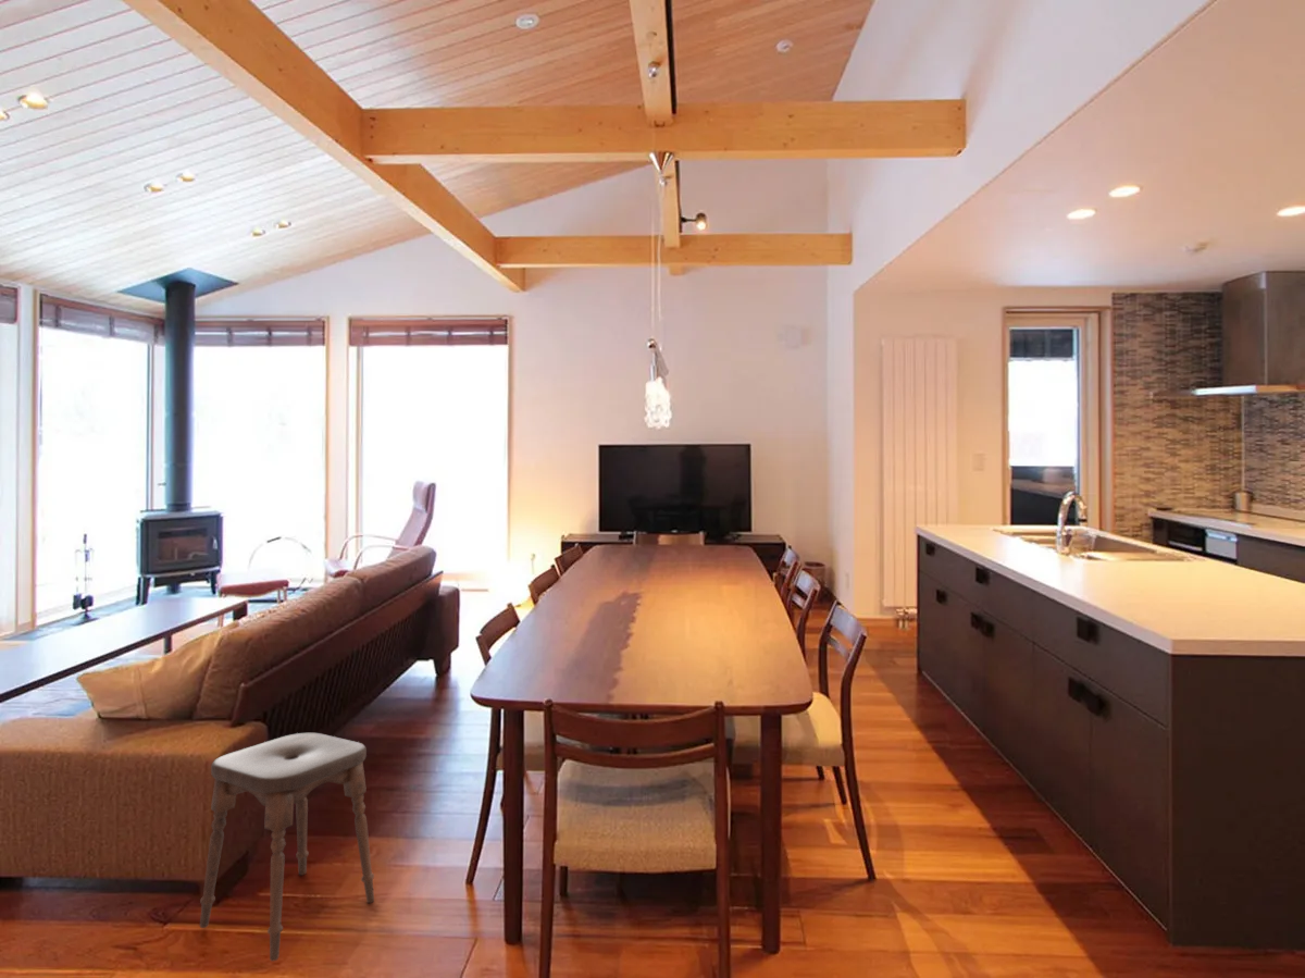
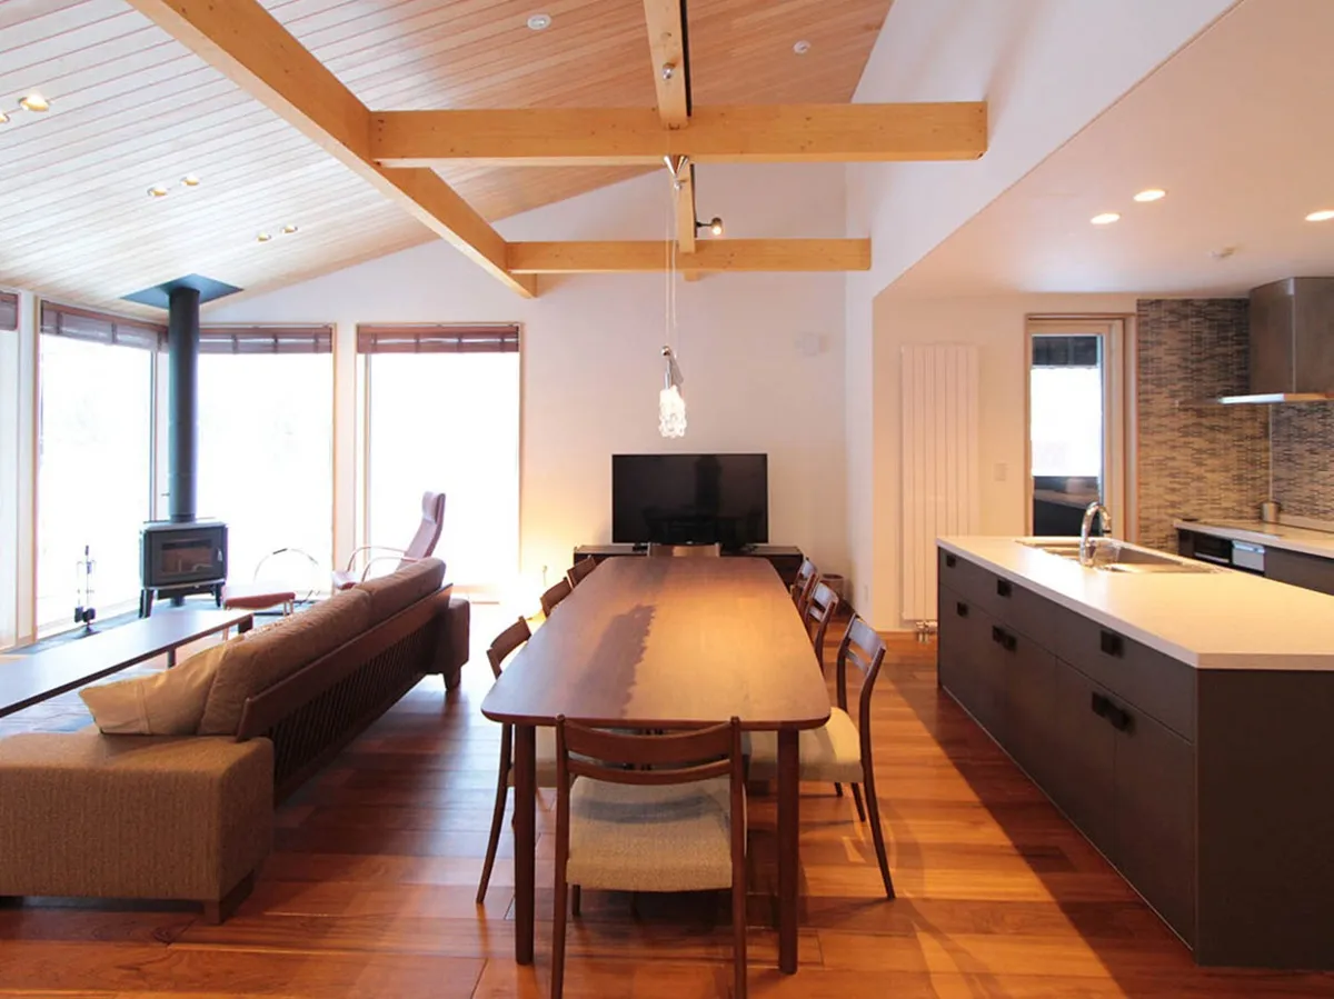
- stool (284, 833)
